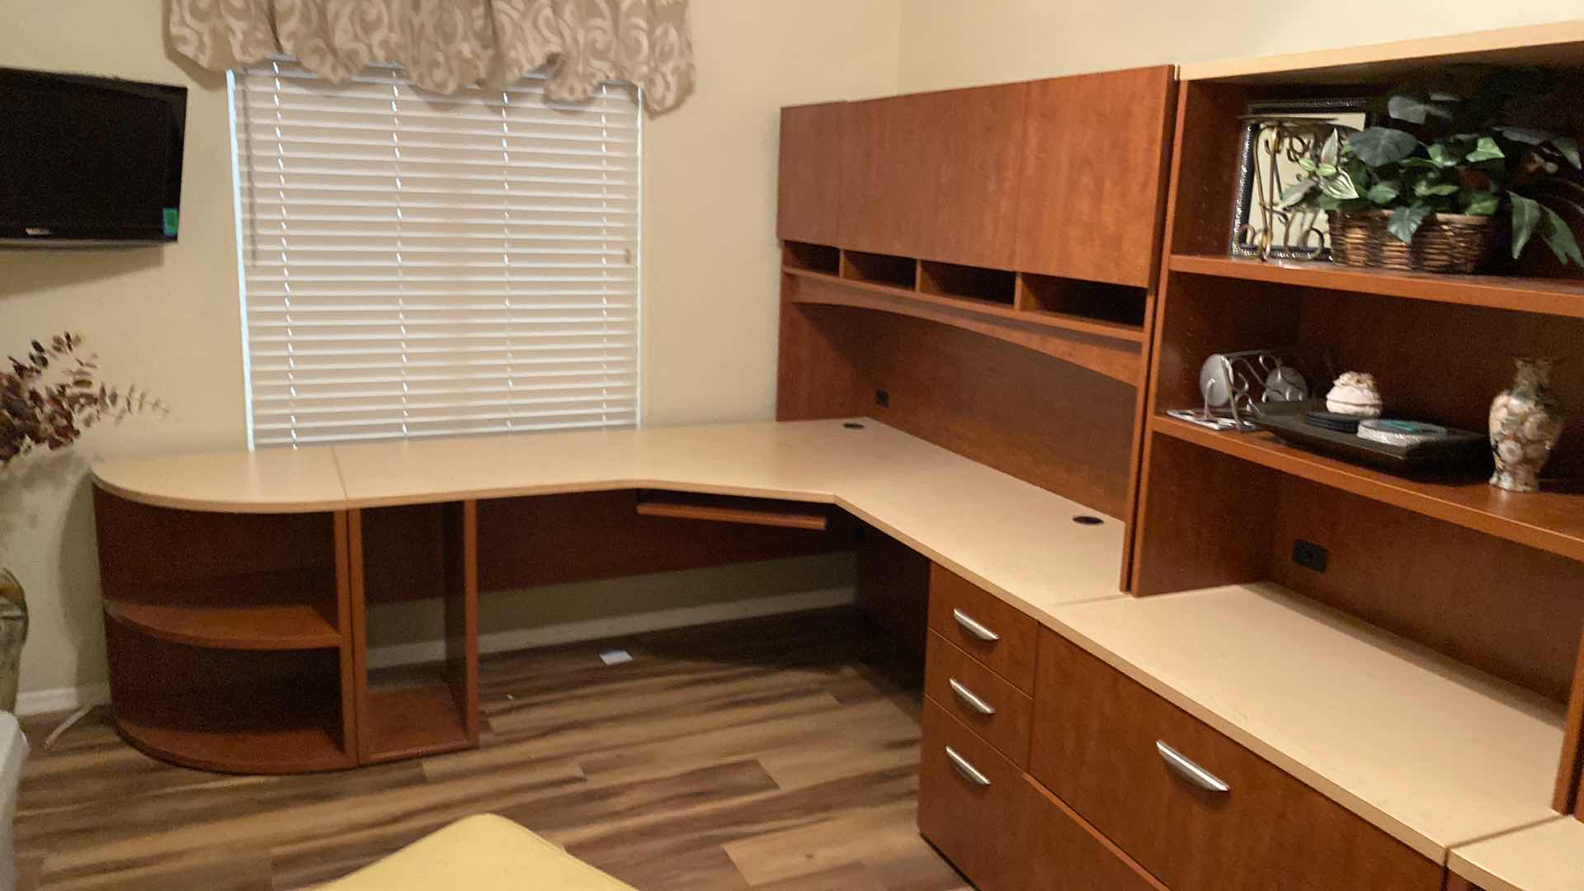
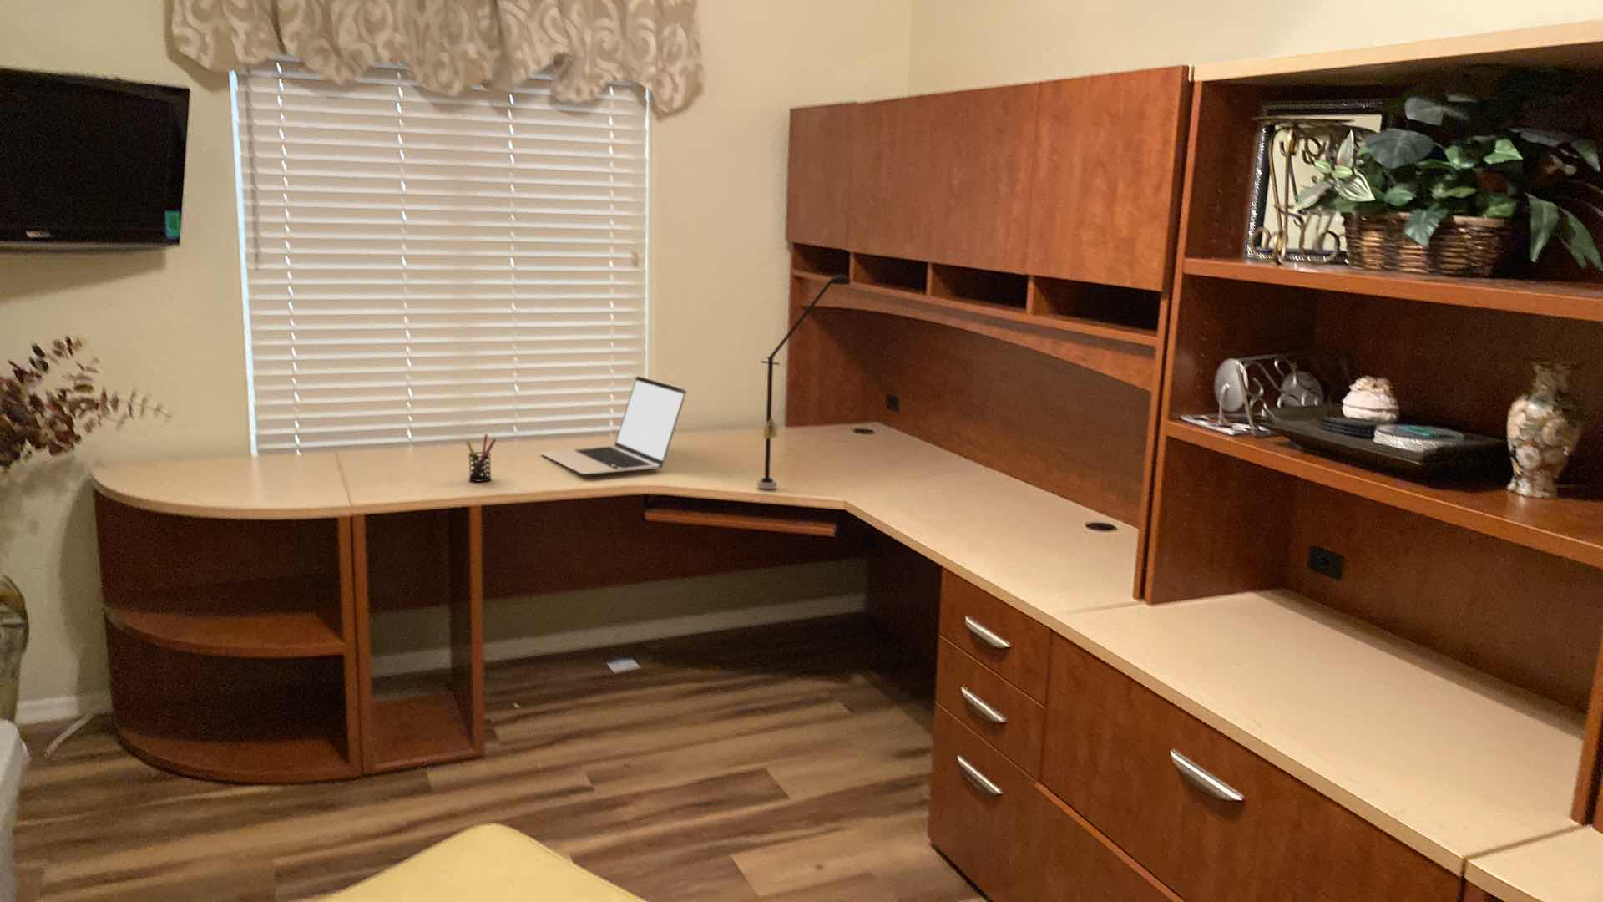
+ pen holder (479, 457)
+ laptop (620, 426)
+ desk lamp (779, 365)
